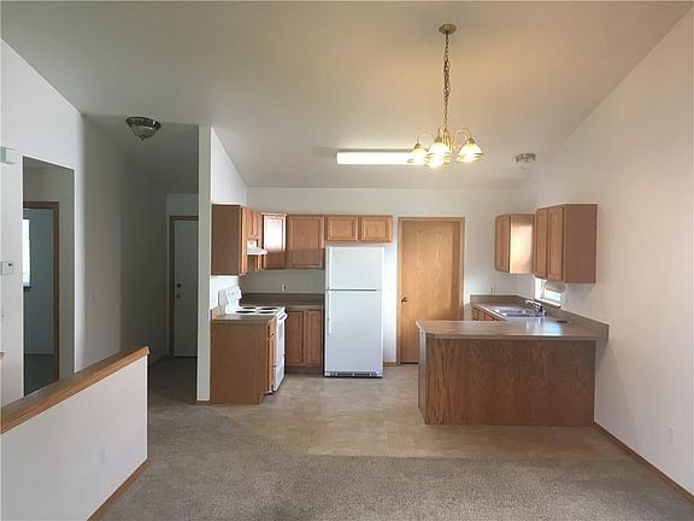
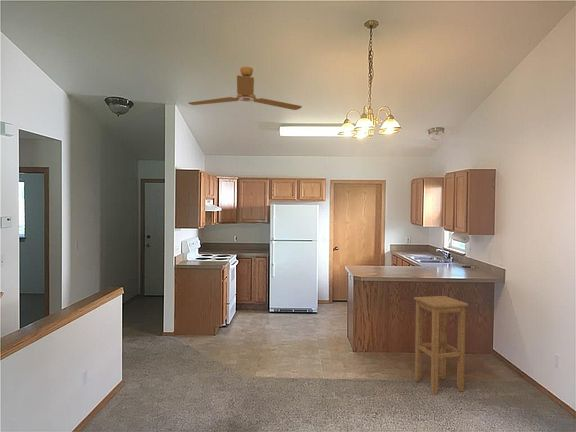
+ ceiling fan (246, 79)
+ stool (439, 343)
